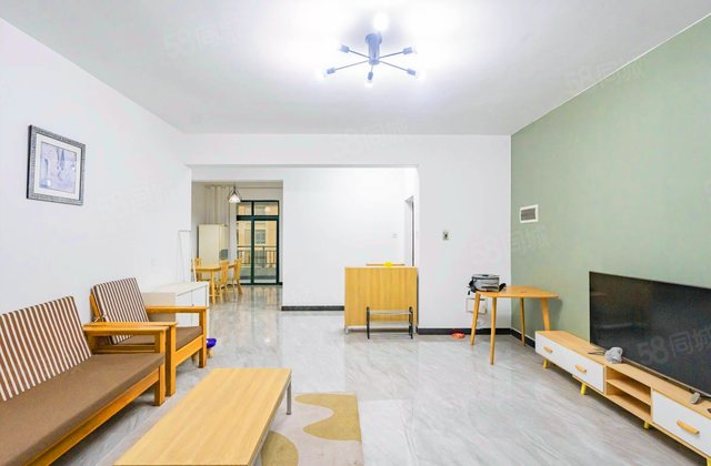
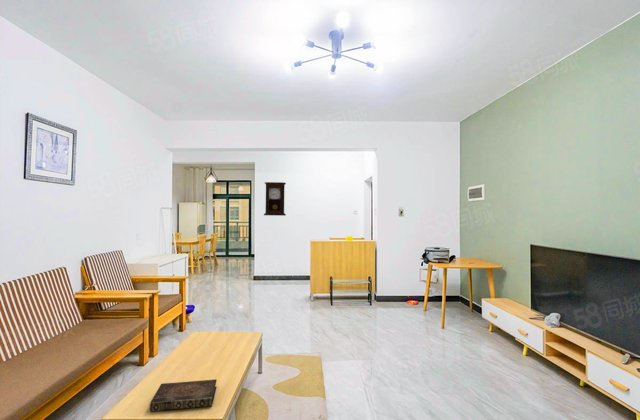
+ pendulum clock (274, 199)
+ book (185, 394)
